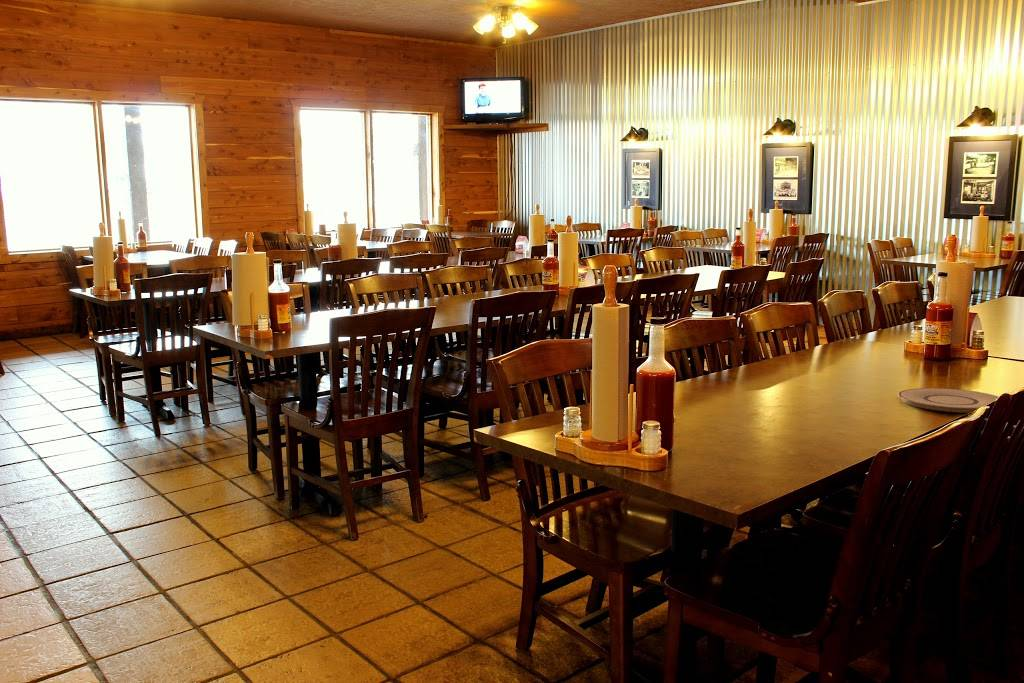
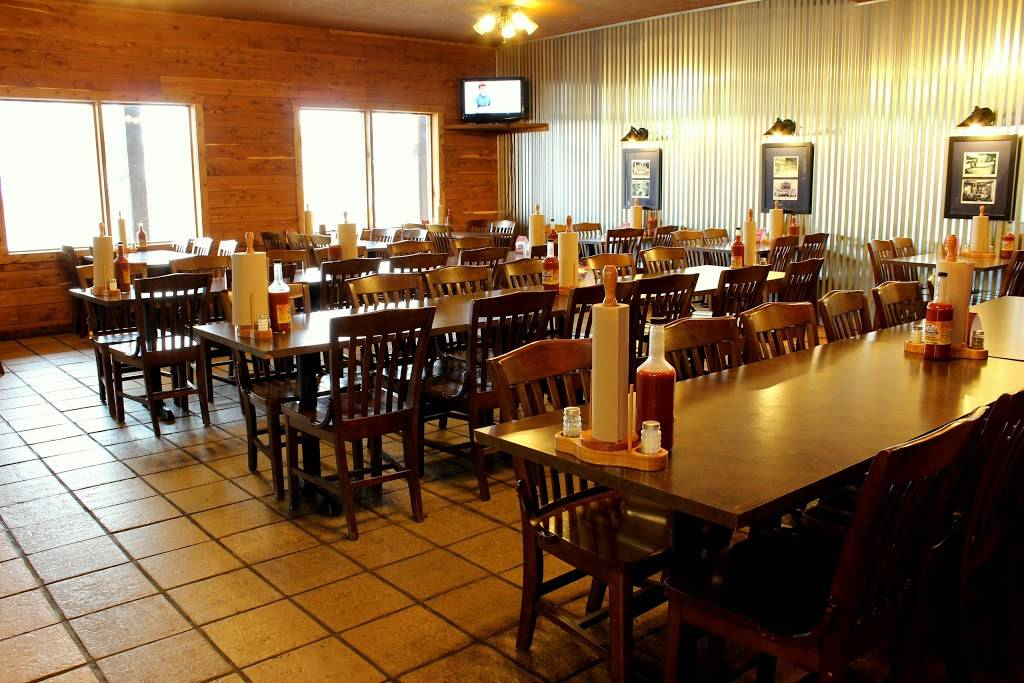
- plate (950, 400)
